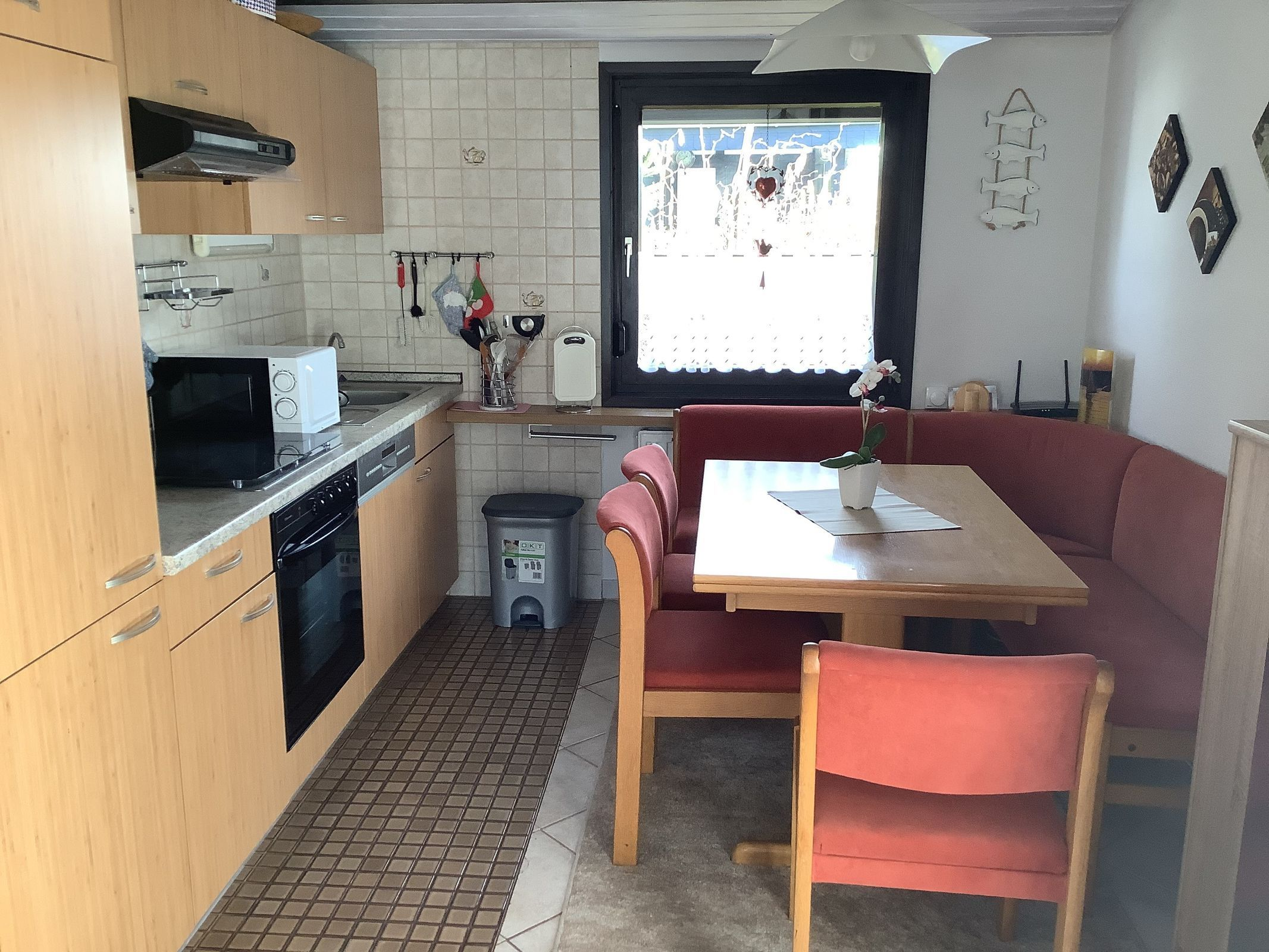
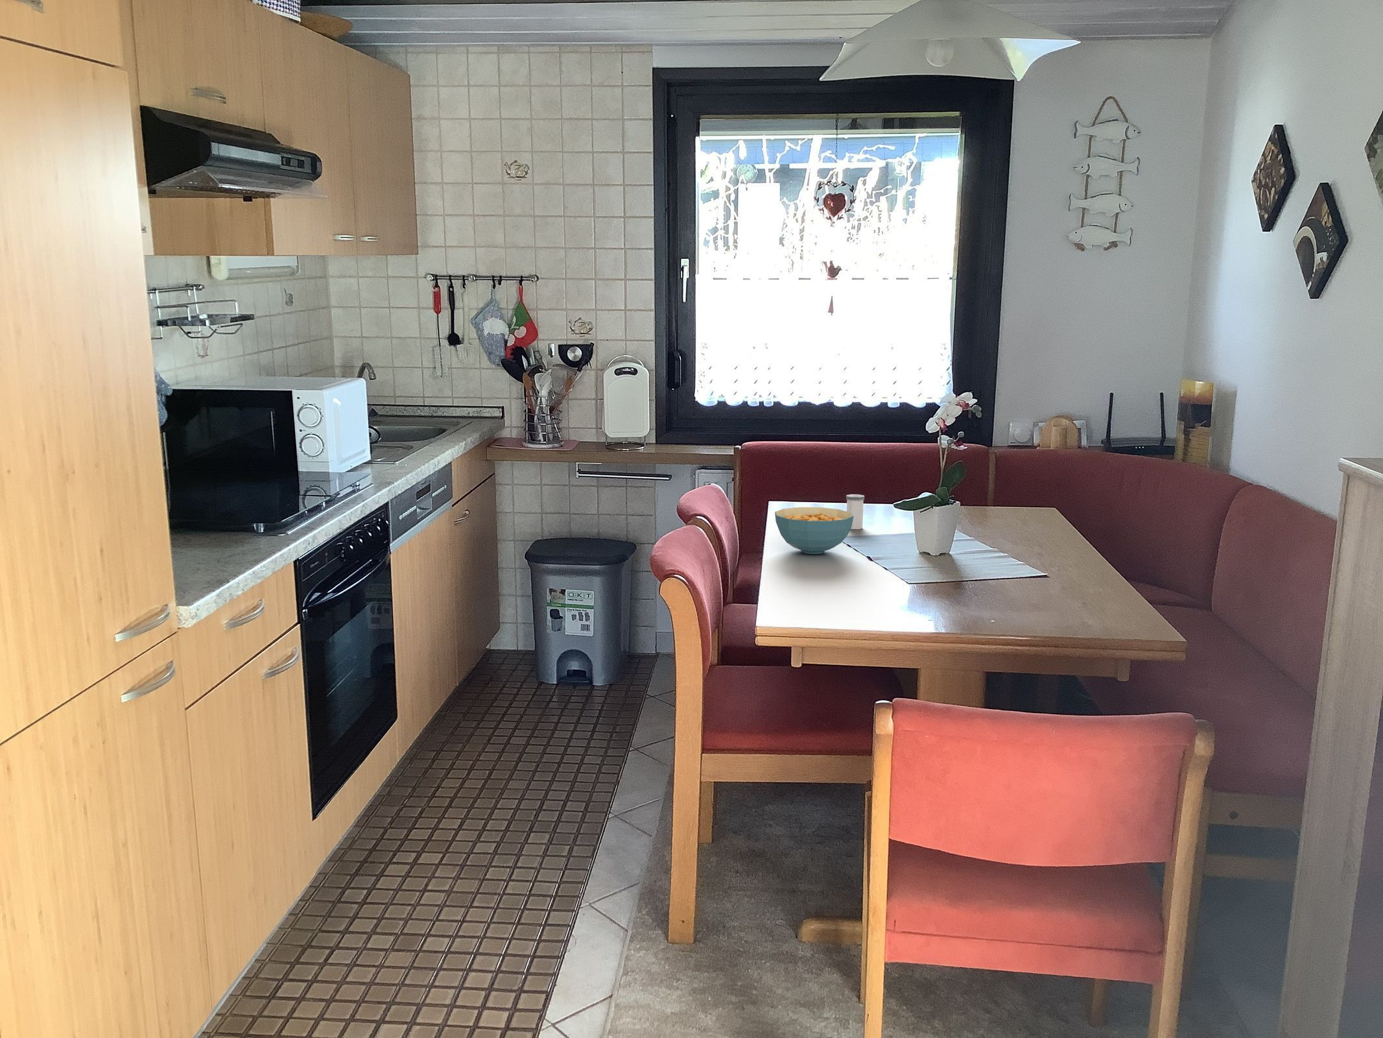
+ cereal bowl (813, 532)
+ salt shaker (854, 511)
